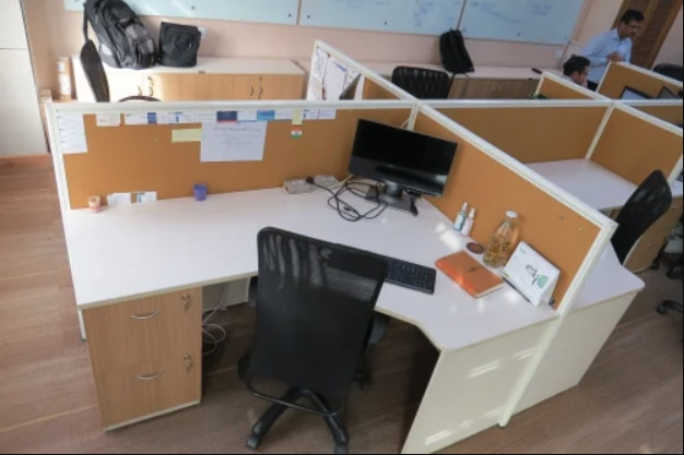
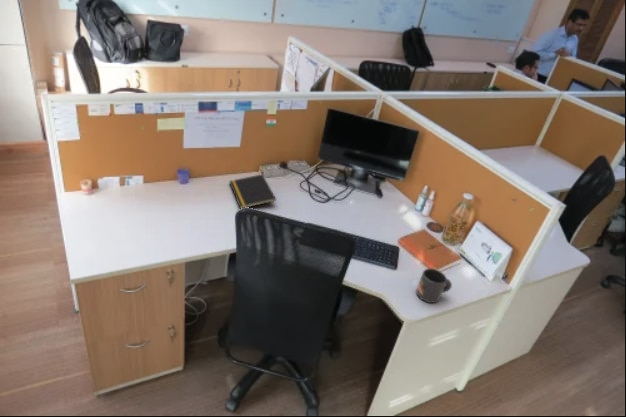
+ mug (435, 286)
+ notepad (252, 190)
